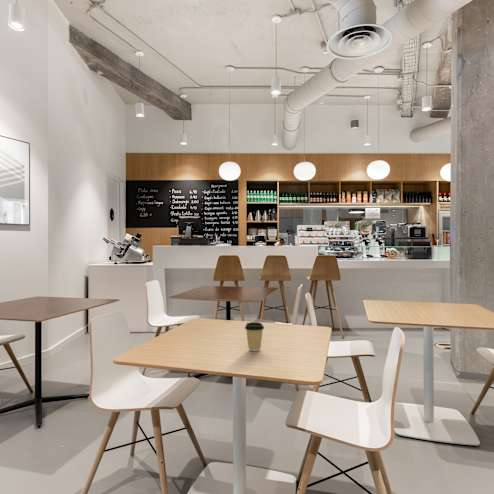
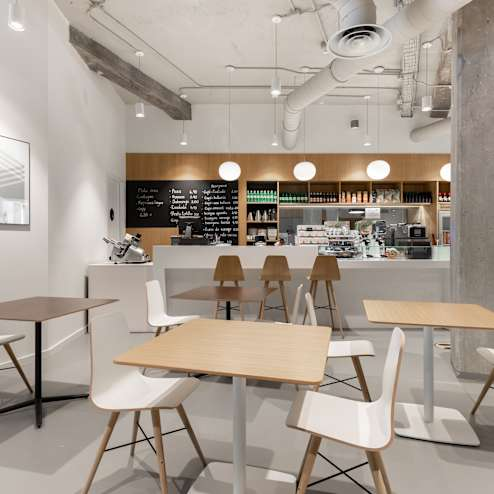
- coffee cup (254, 336)
